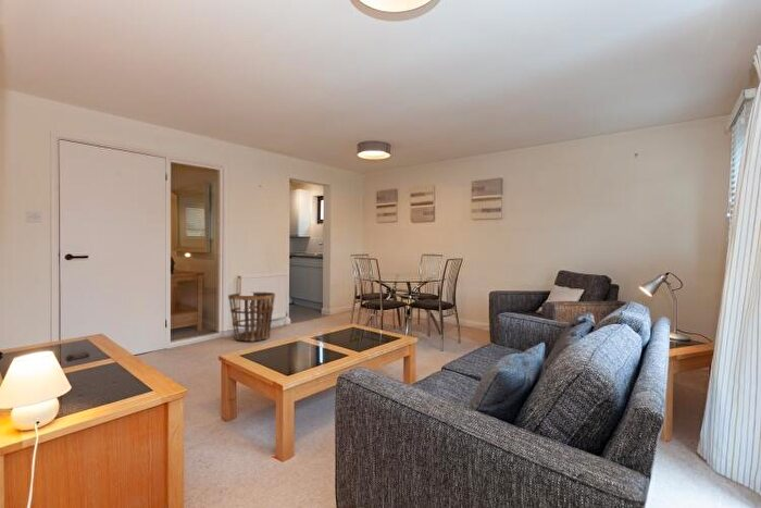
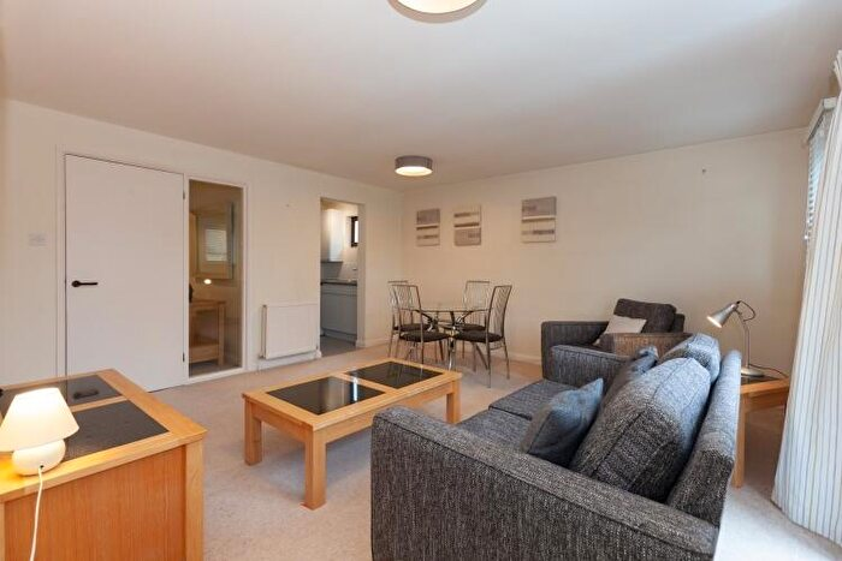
- basket (252, 314)
